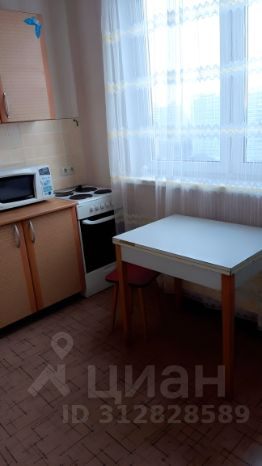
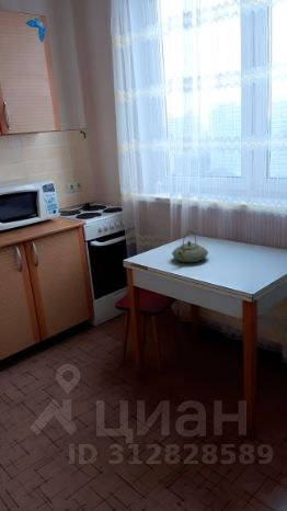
+ teapot (187, 246)
